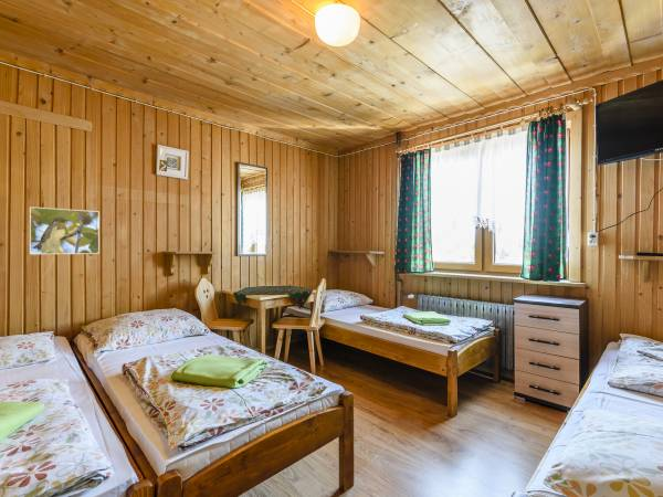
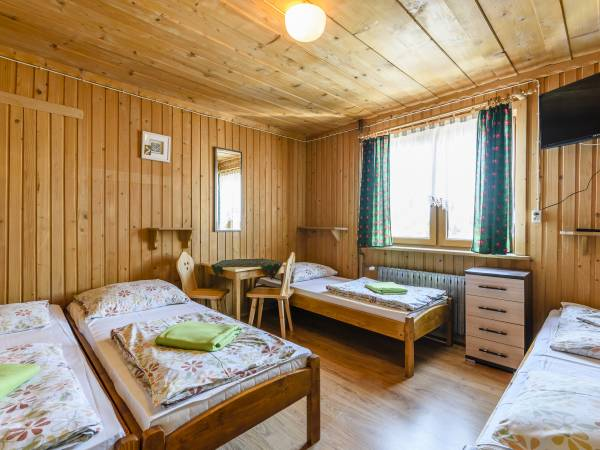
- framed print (65, 231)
